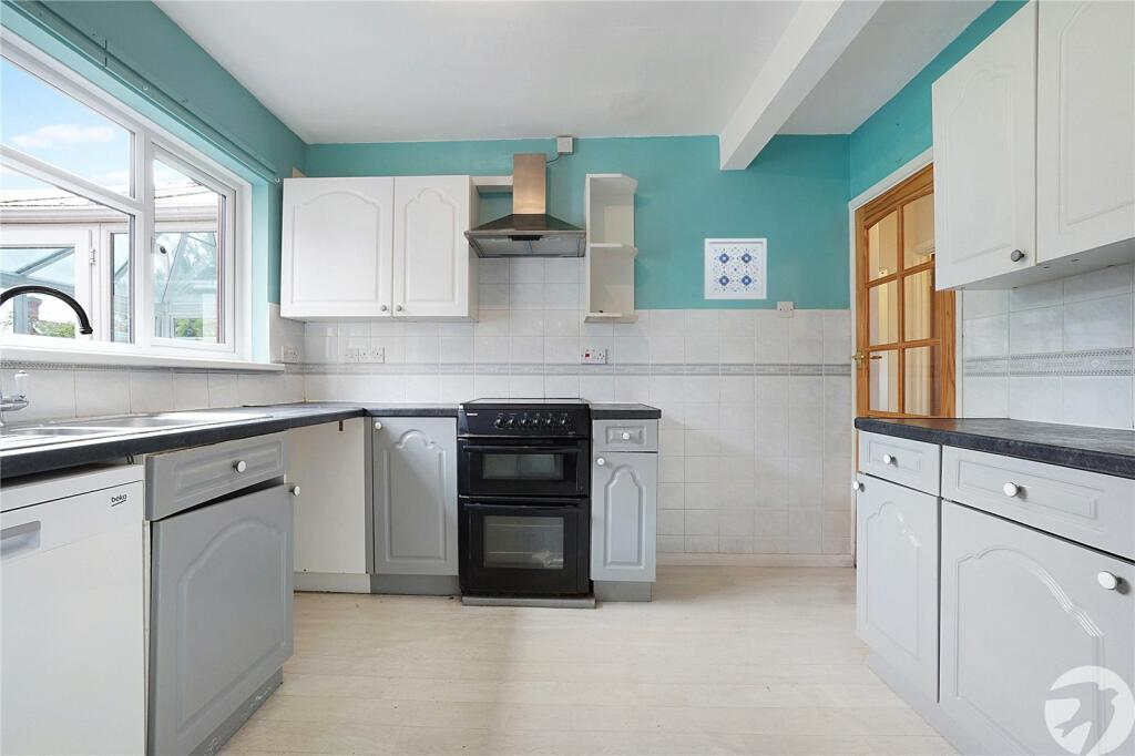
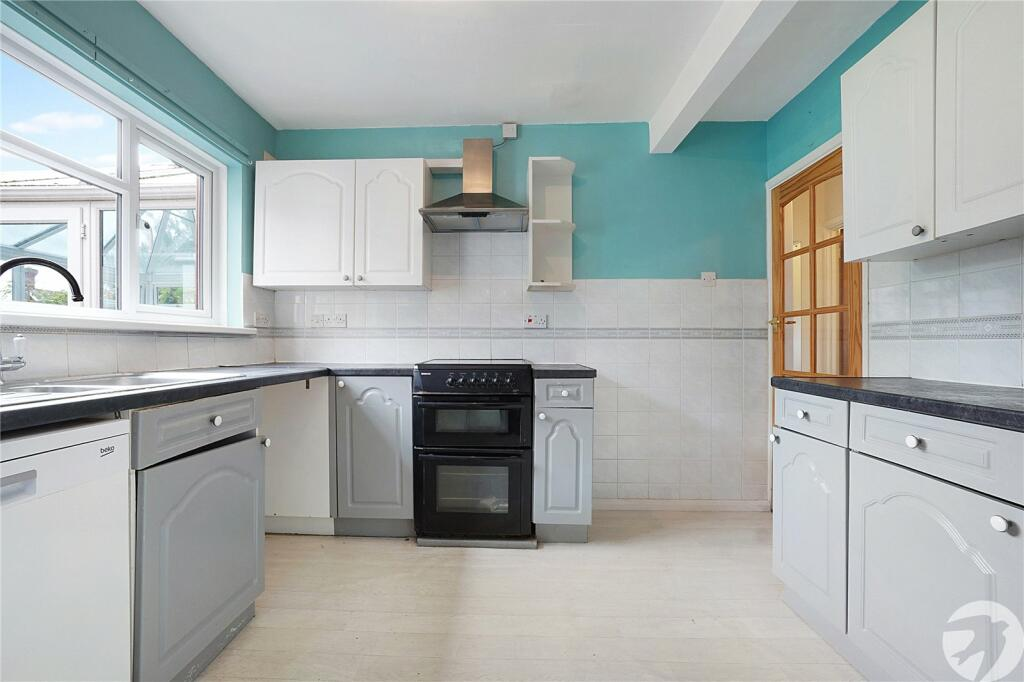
- wall art (735, 268)
